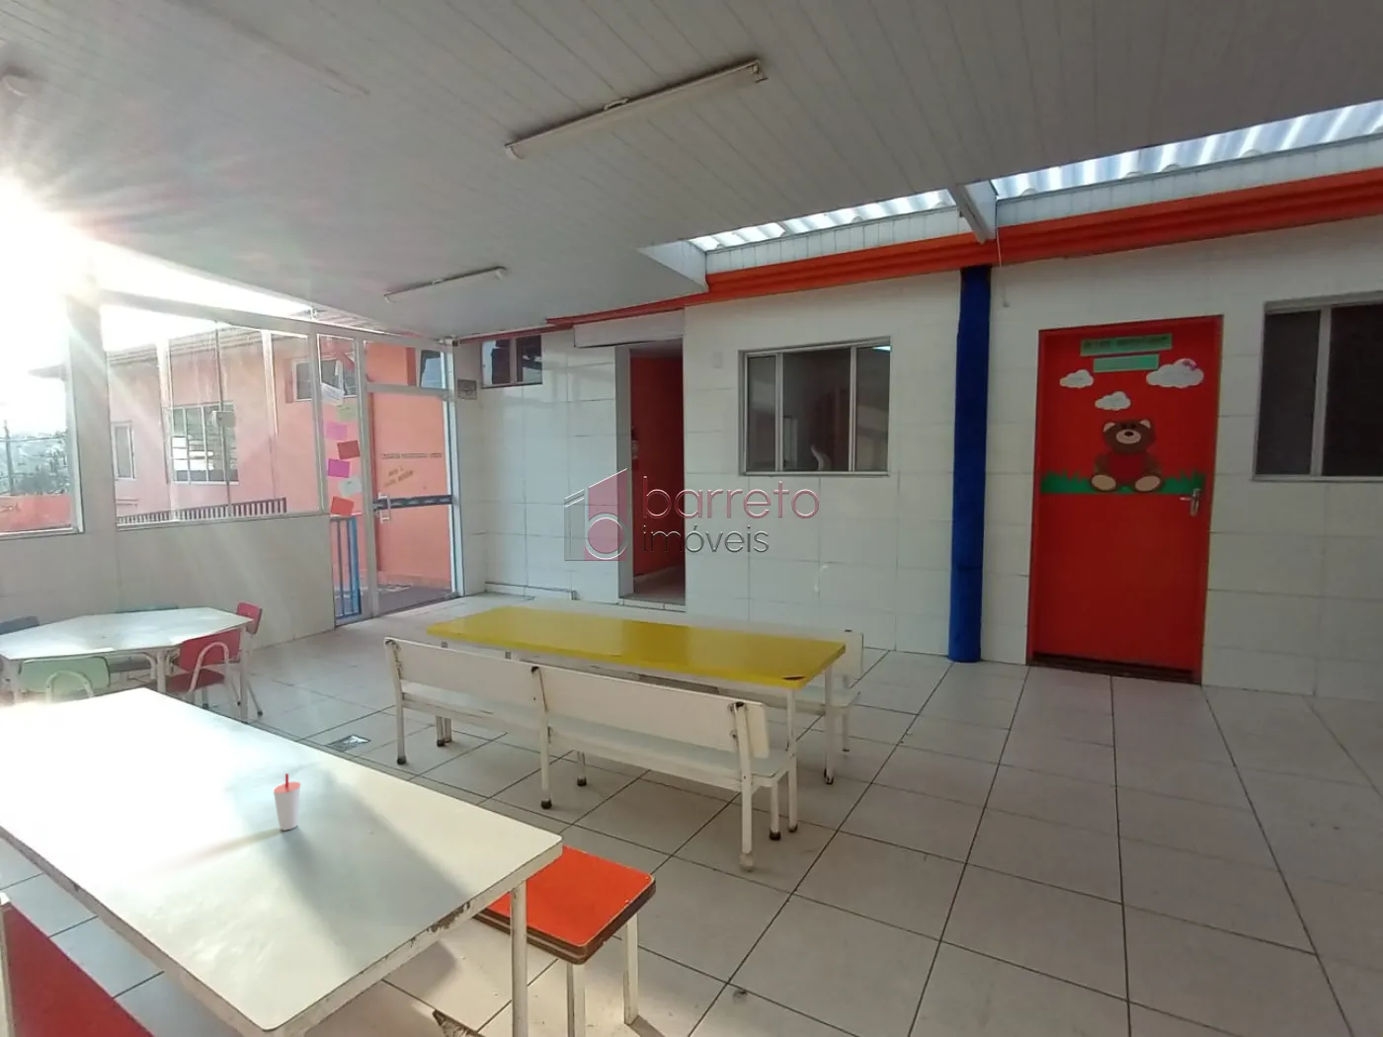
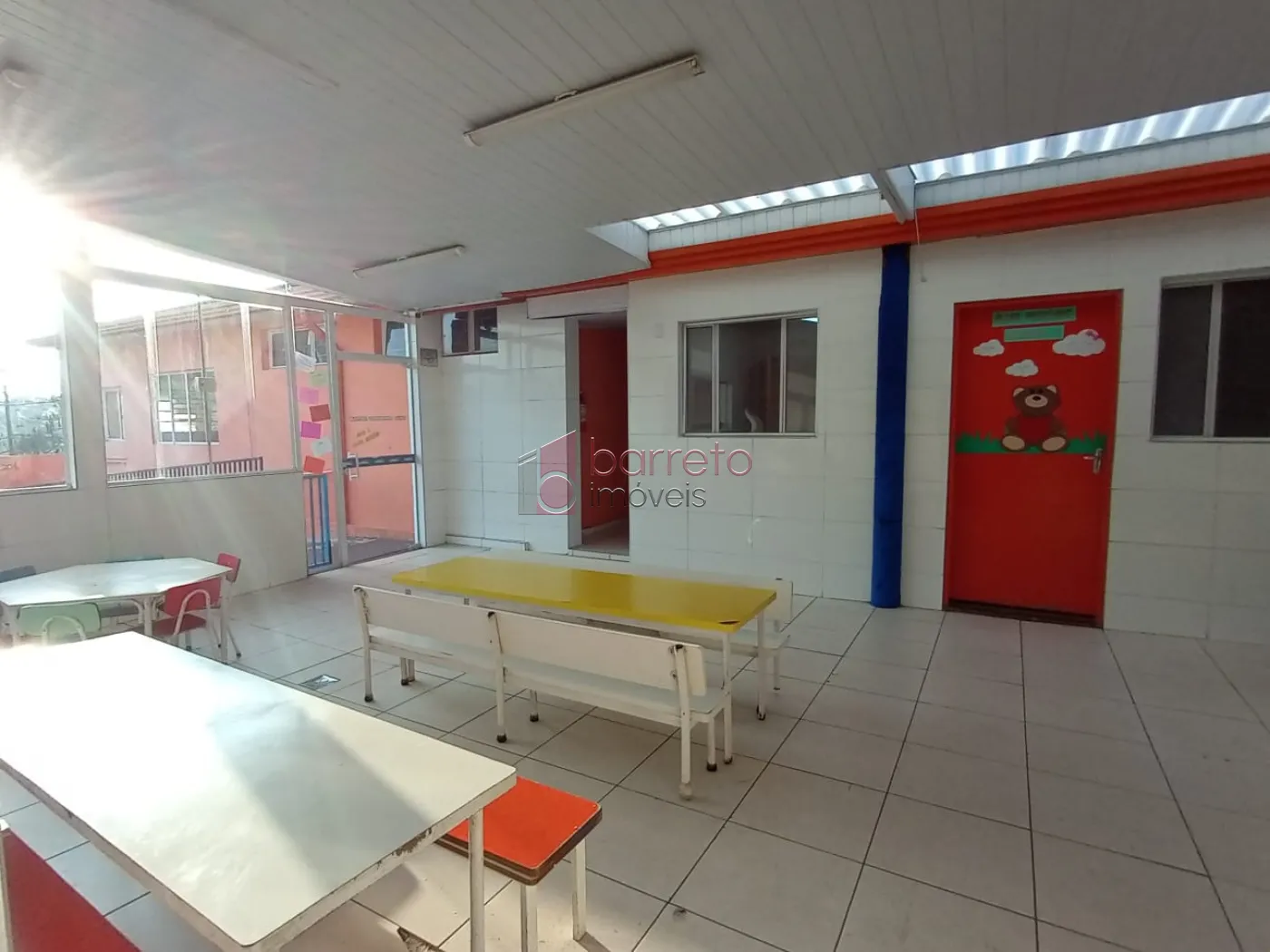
- cup (287, 800)
